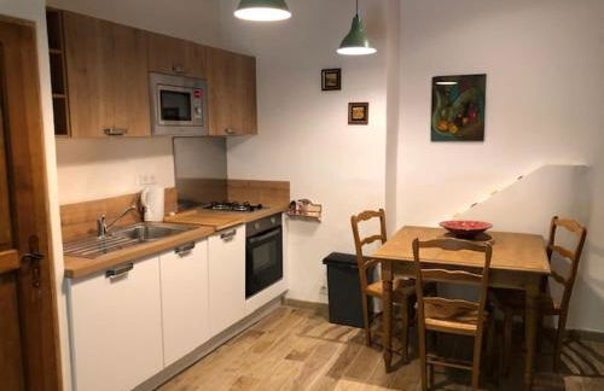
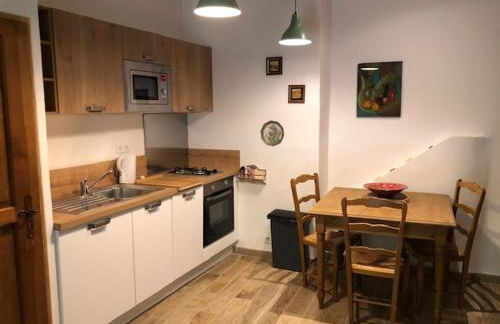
+ decorative plate (272, 133)
